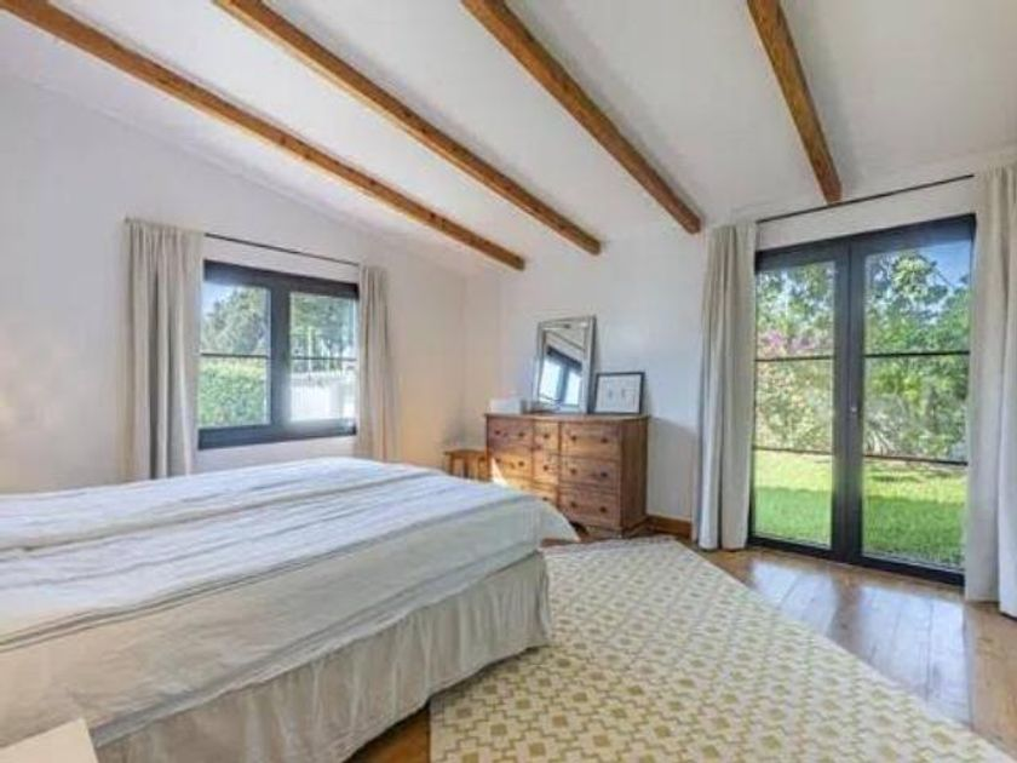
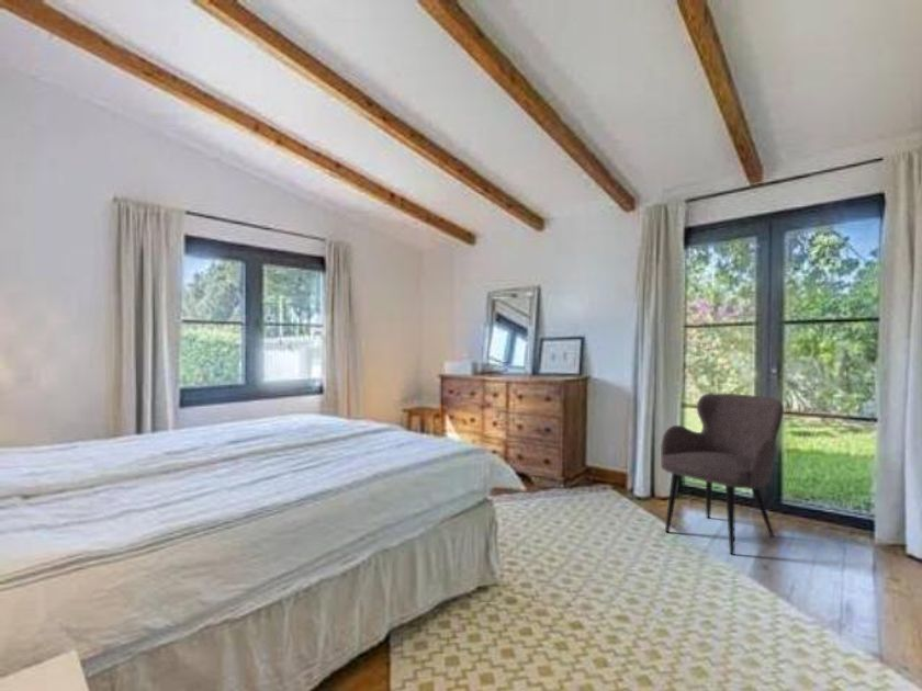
+ armchair (723, 465)
